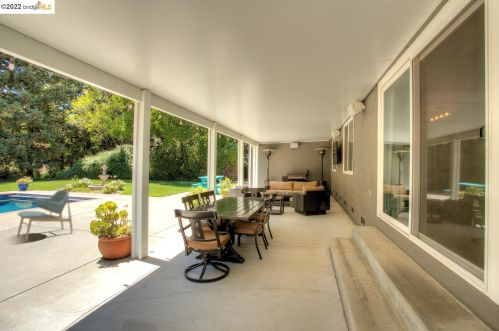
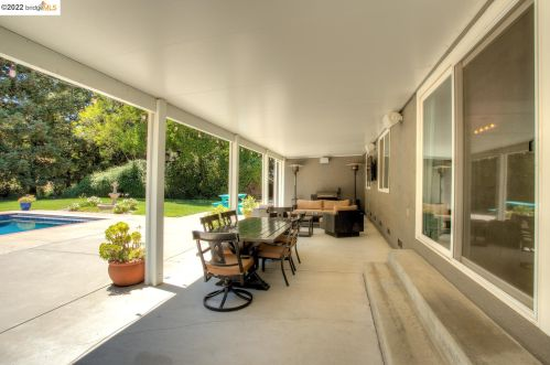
- lounge chair (44, 213)
